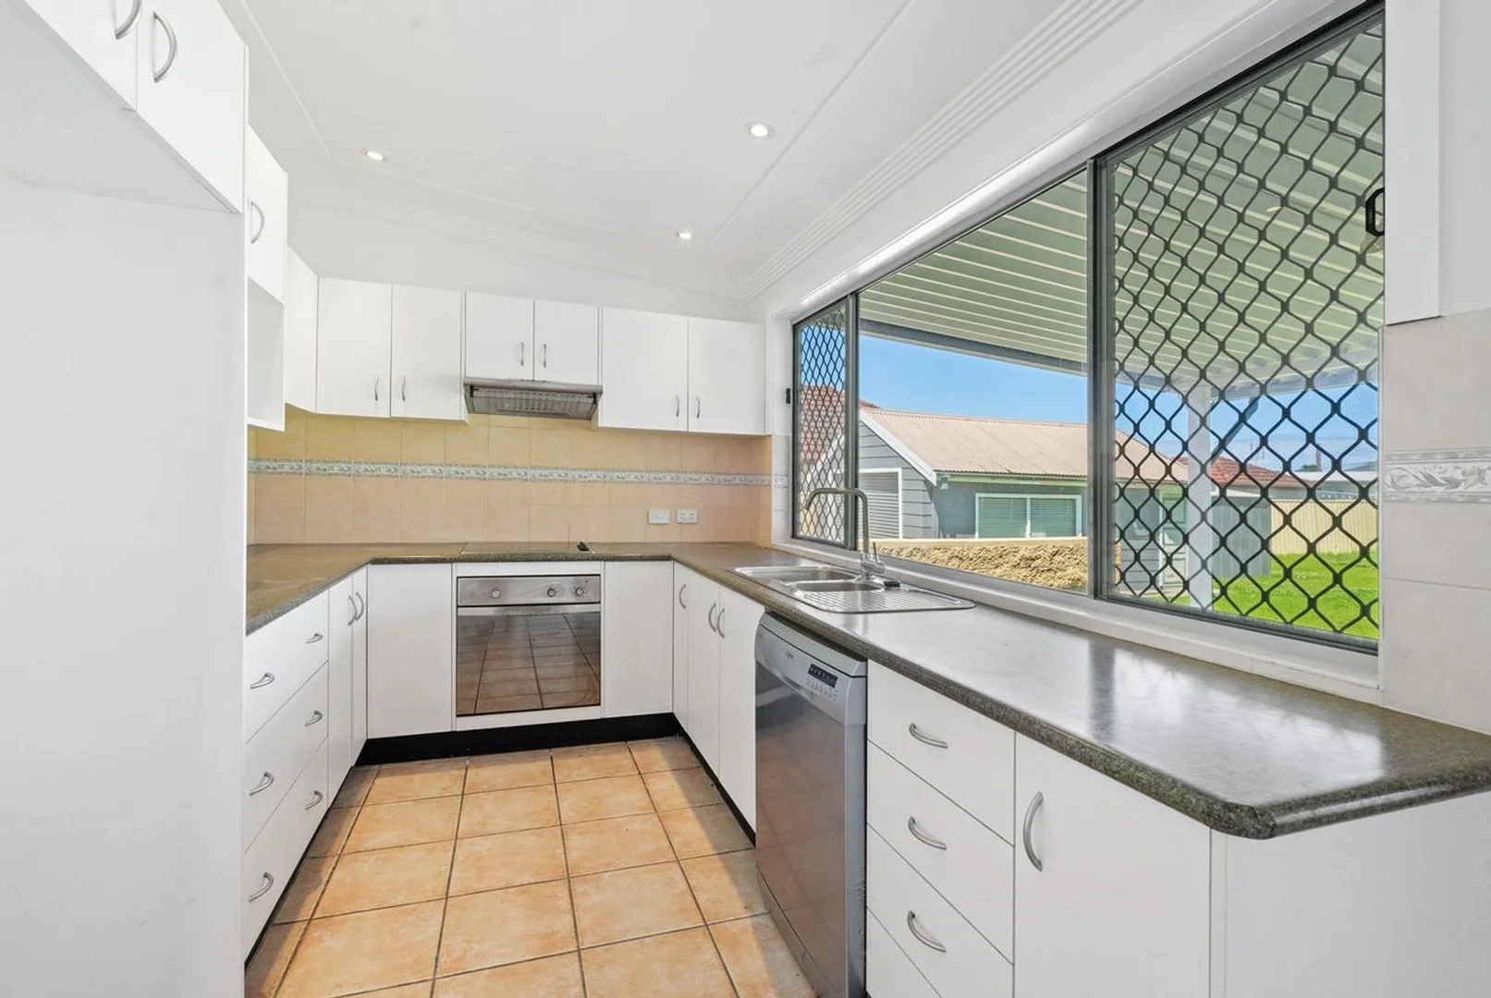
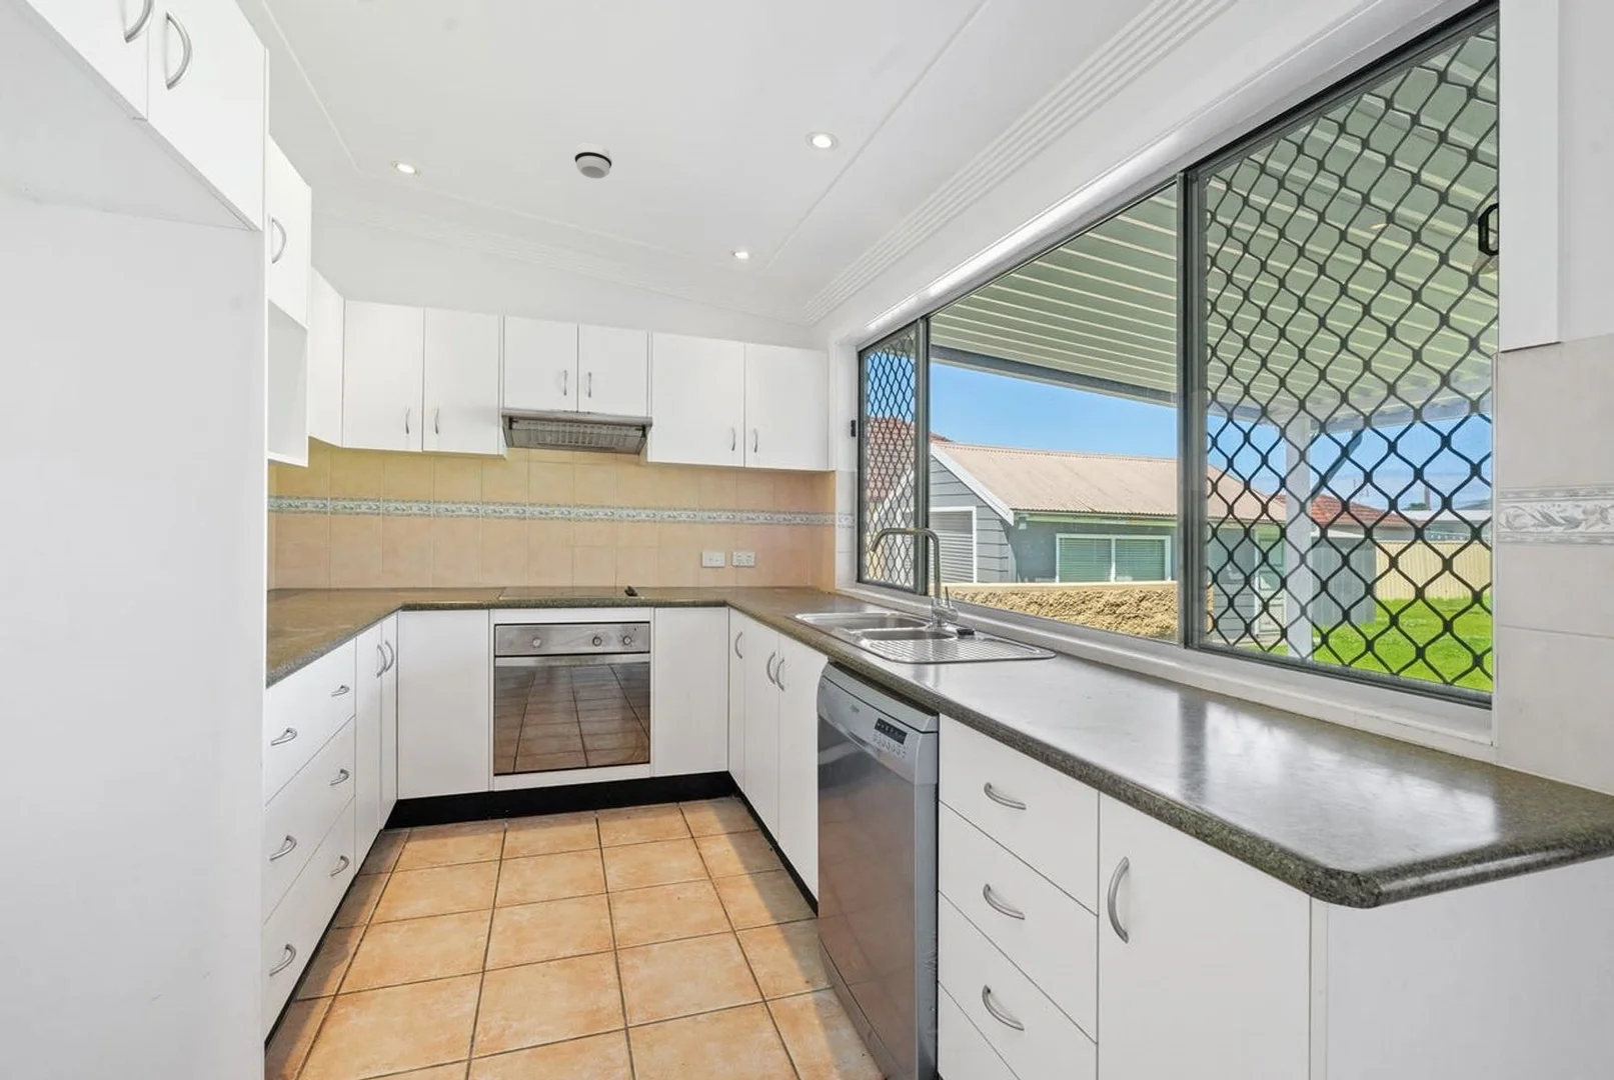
+ smoke detector (593, 162)
